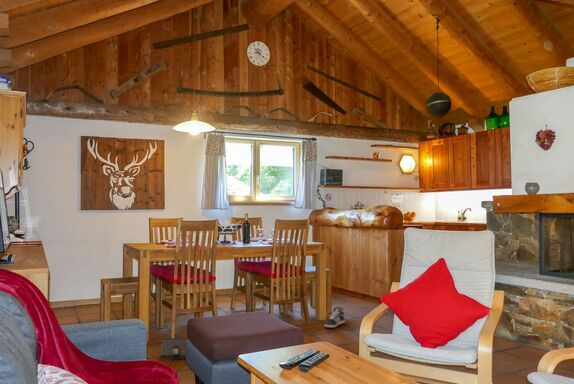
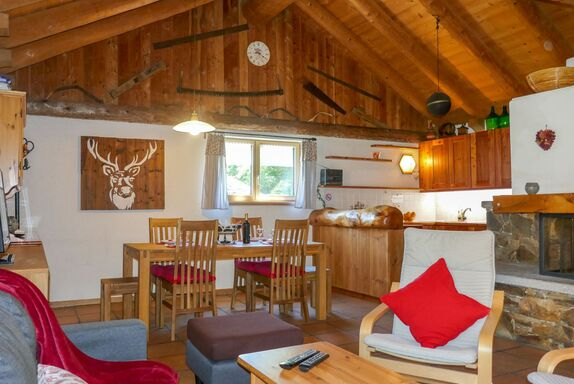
- speaker (177, 347)
- sneaker (334, 316)
